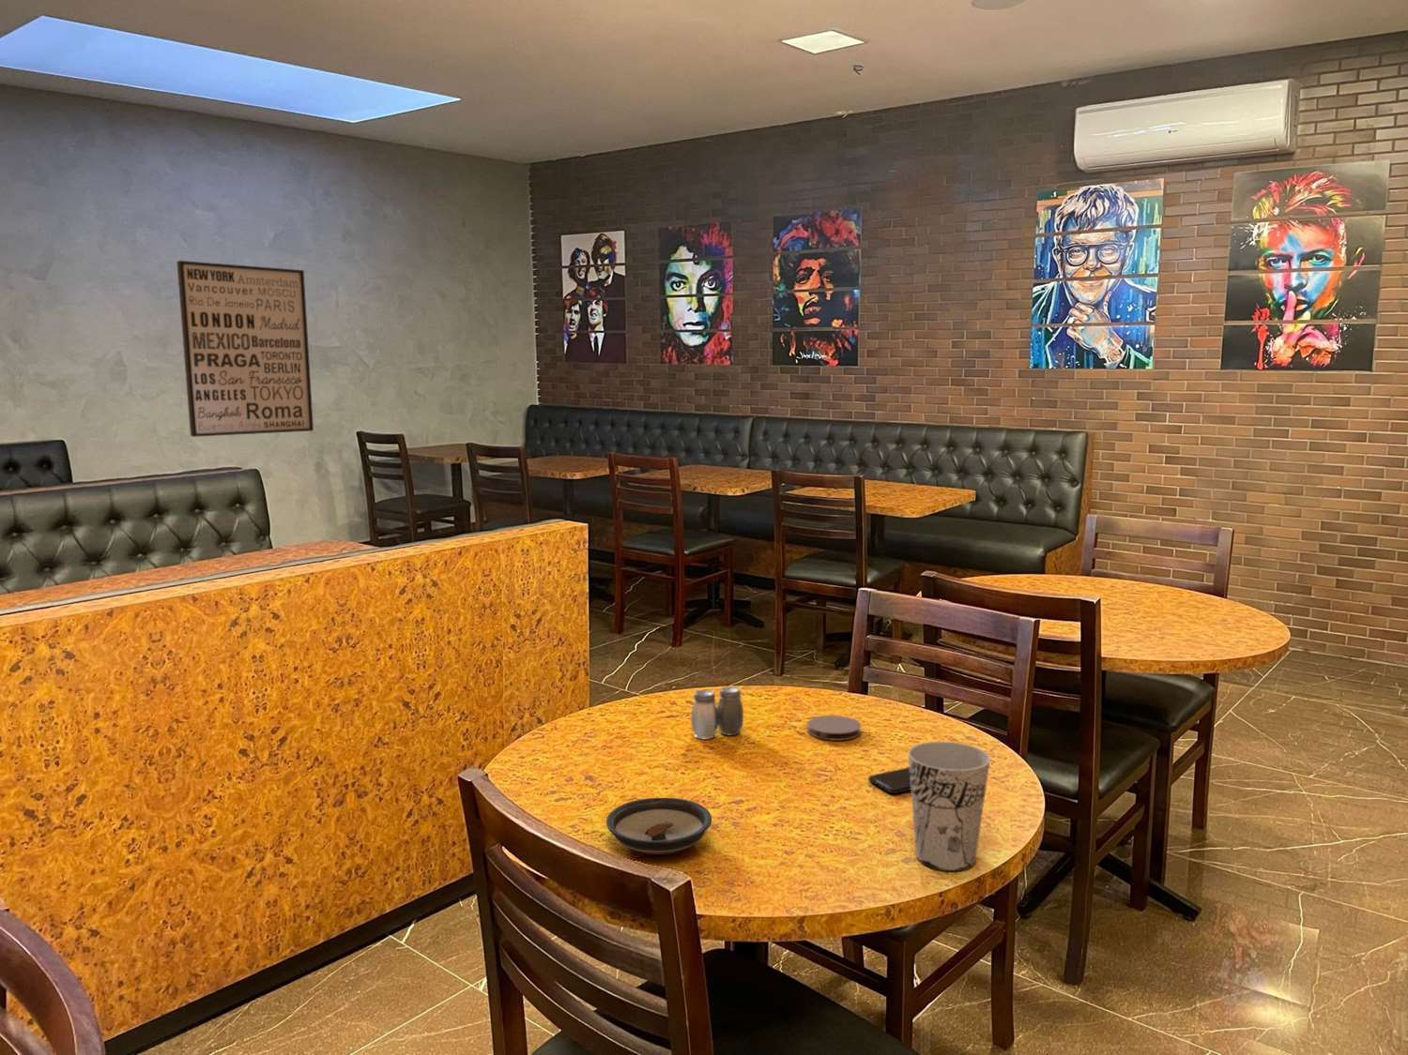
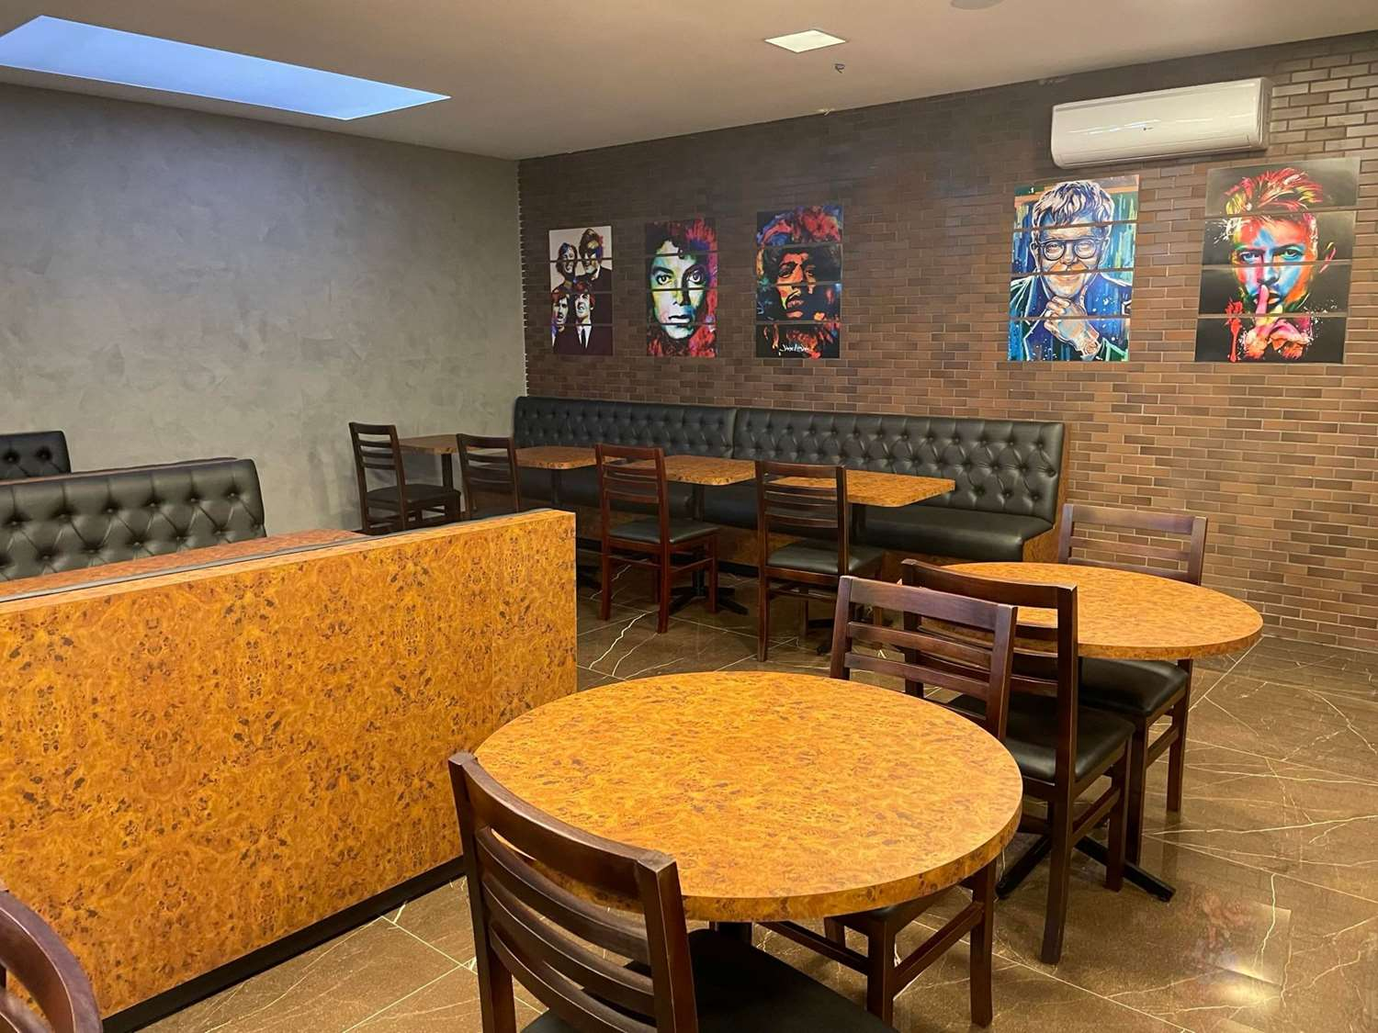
- cup (947, 807)
- smartphone (909, 778)
- salt and pepper shaker (717, 711)
- saucer (659, 830)
- coaster (834, 727)
- wall art (248, 350)
